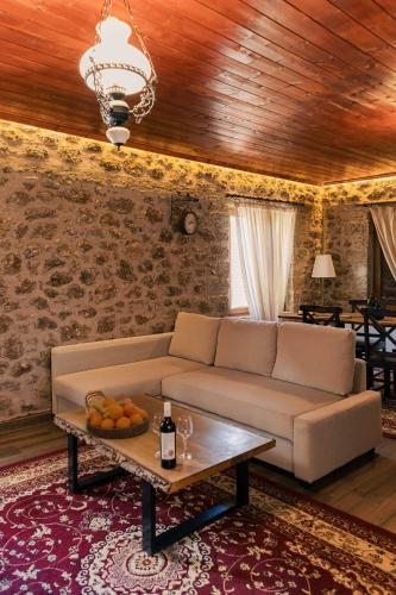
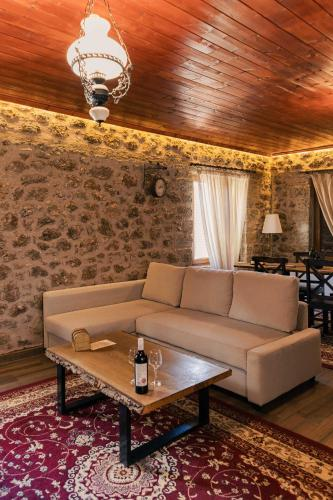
- fruit bowl (118, 413)
